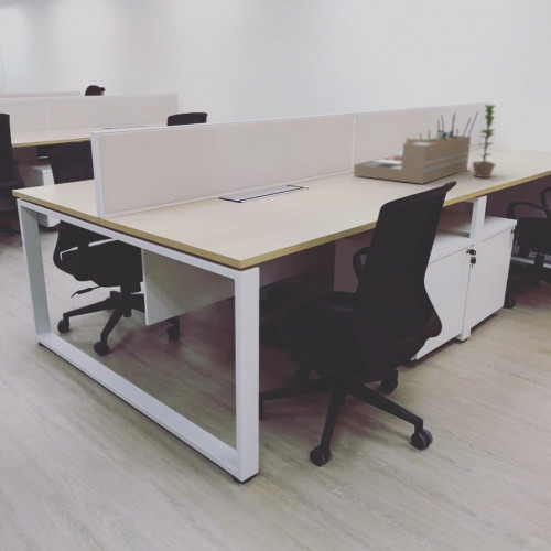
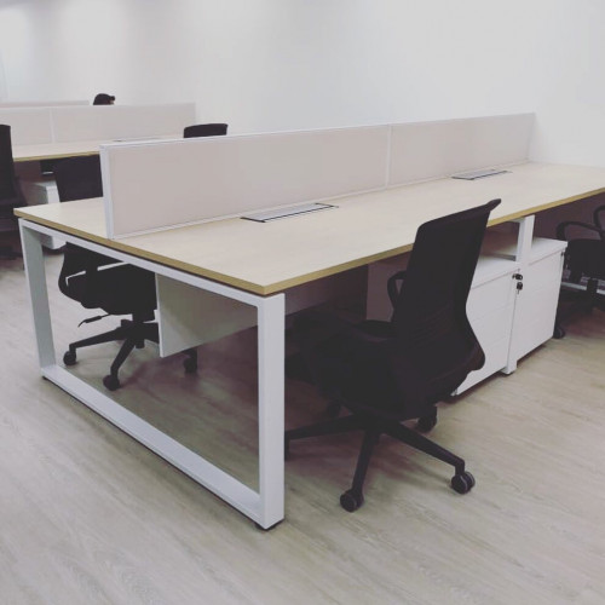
- desk organizer (417, 141)
- plant (485, 141)
